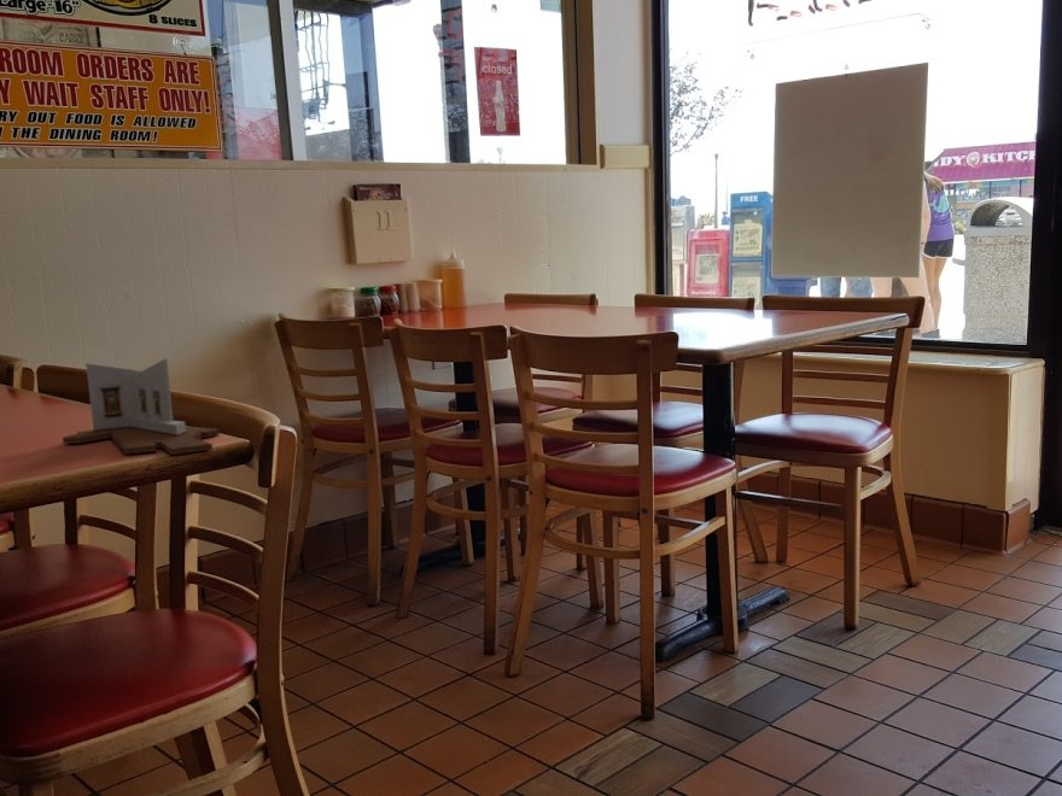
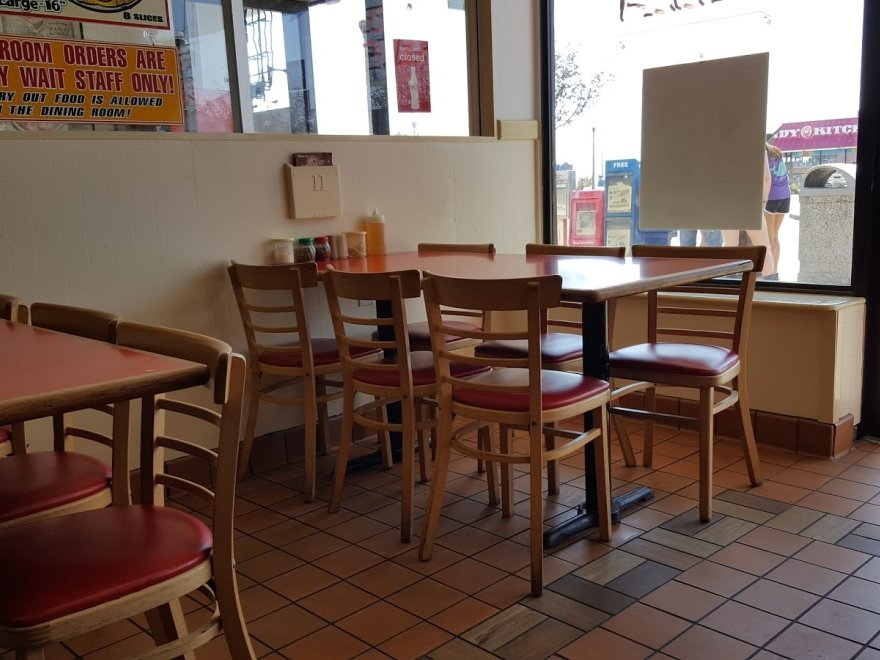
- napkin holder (138, 402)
